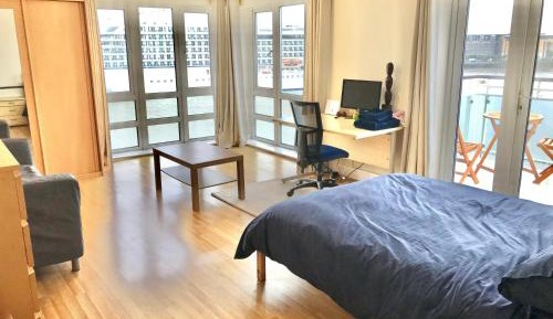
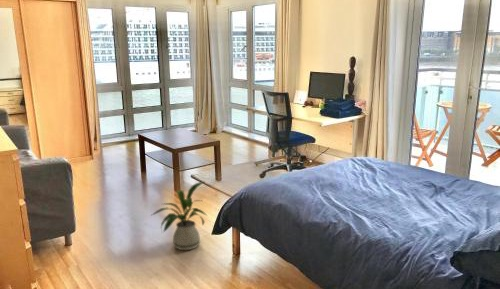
+ house plant (179, 216)
